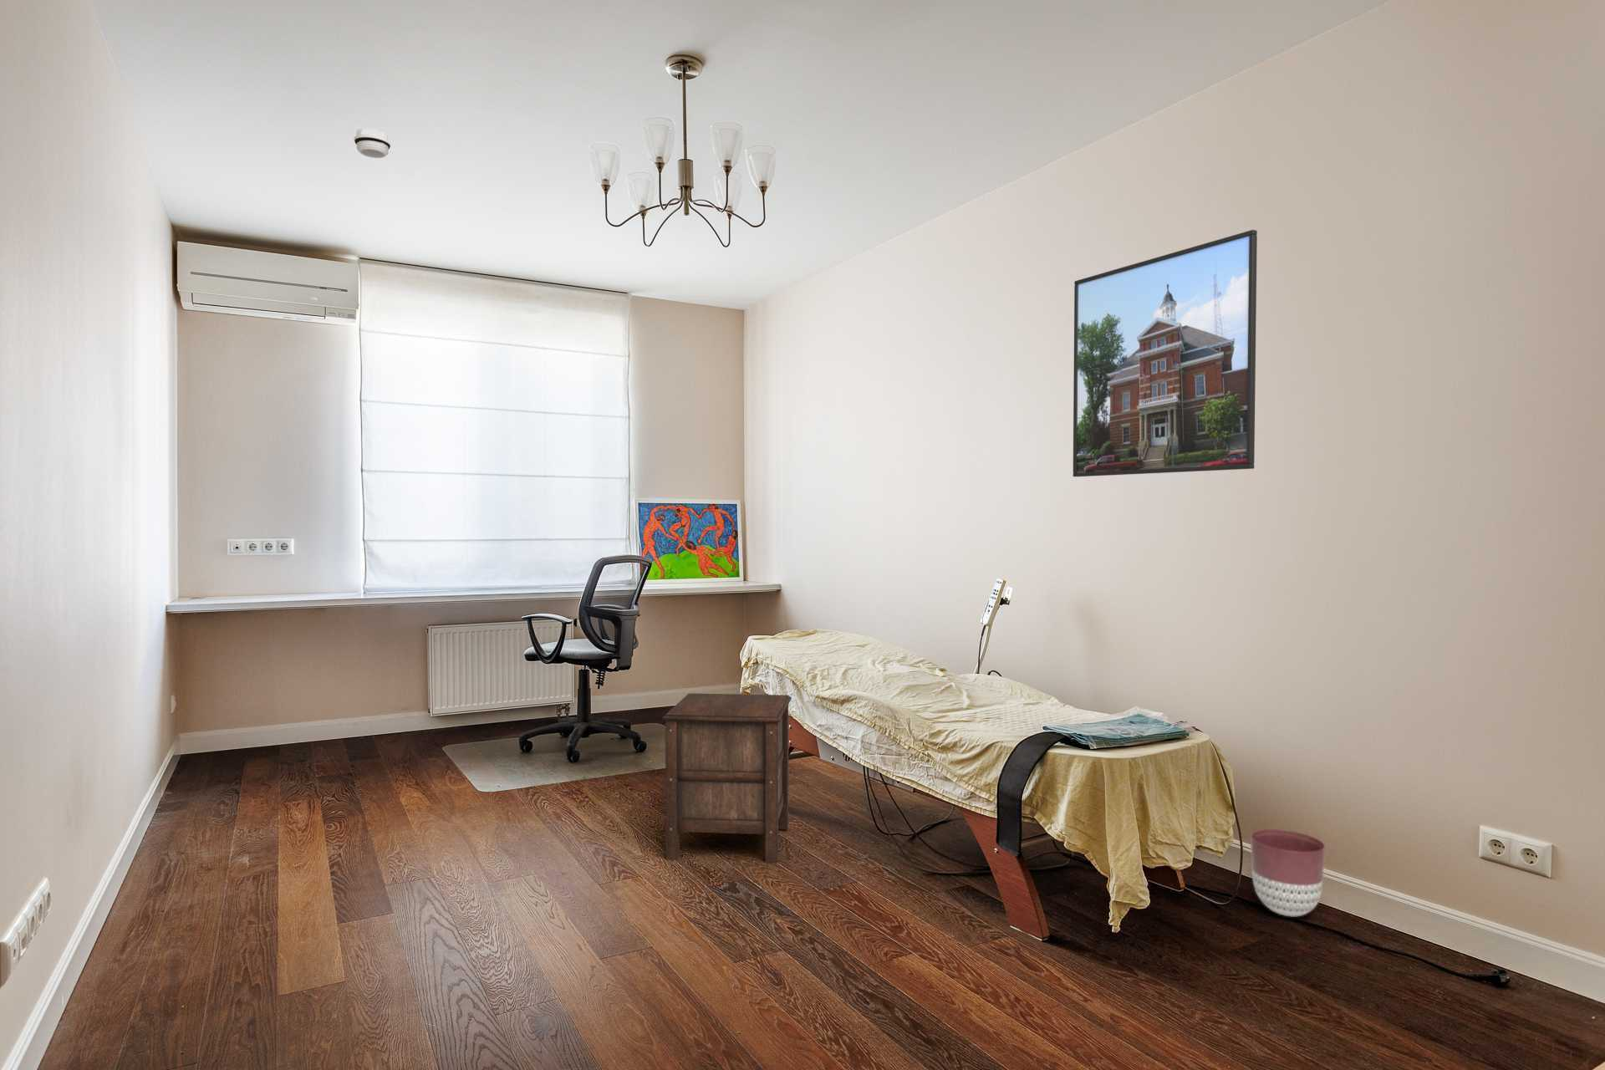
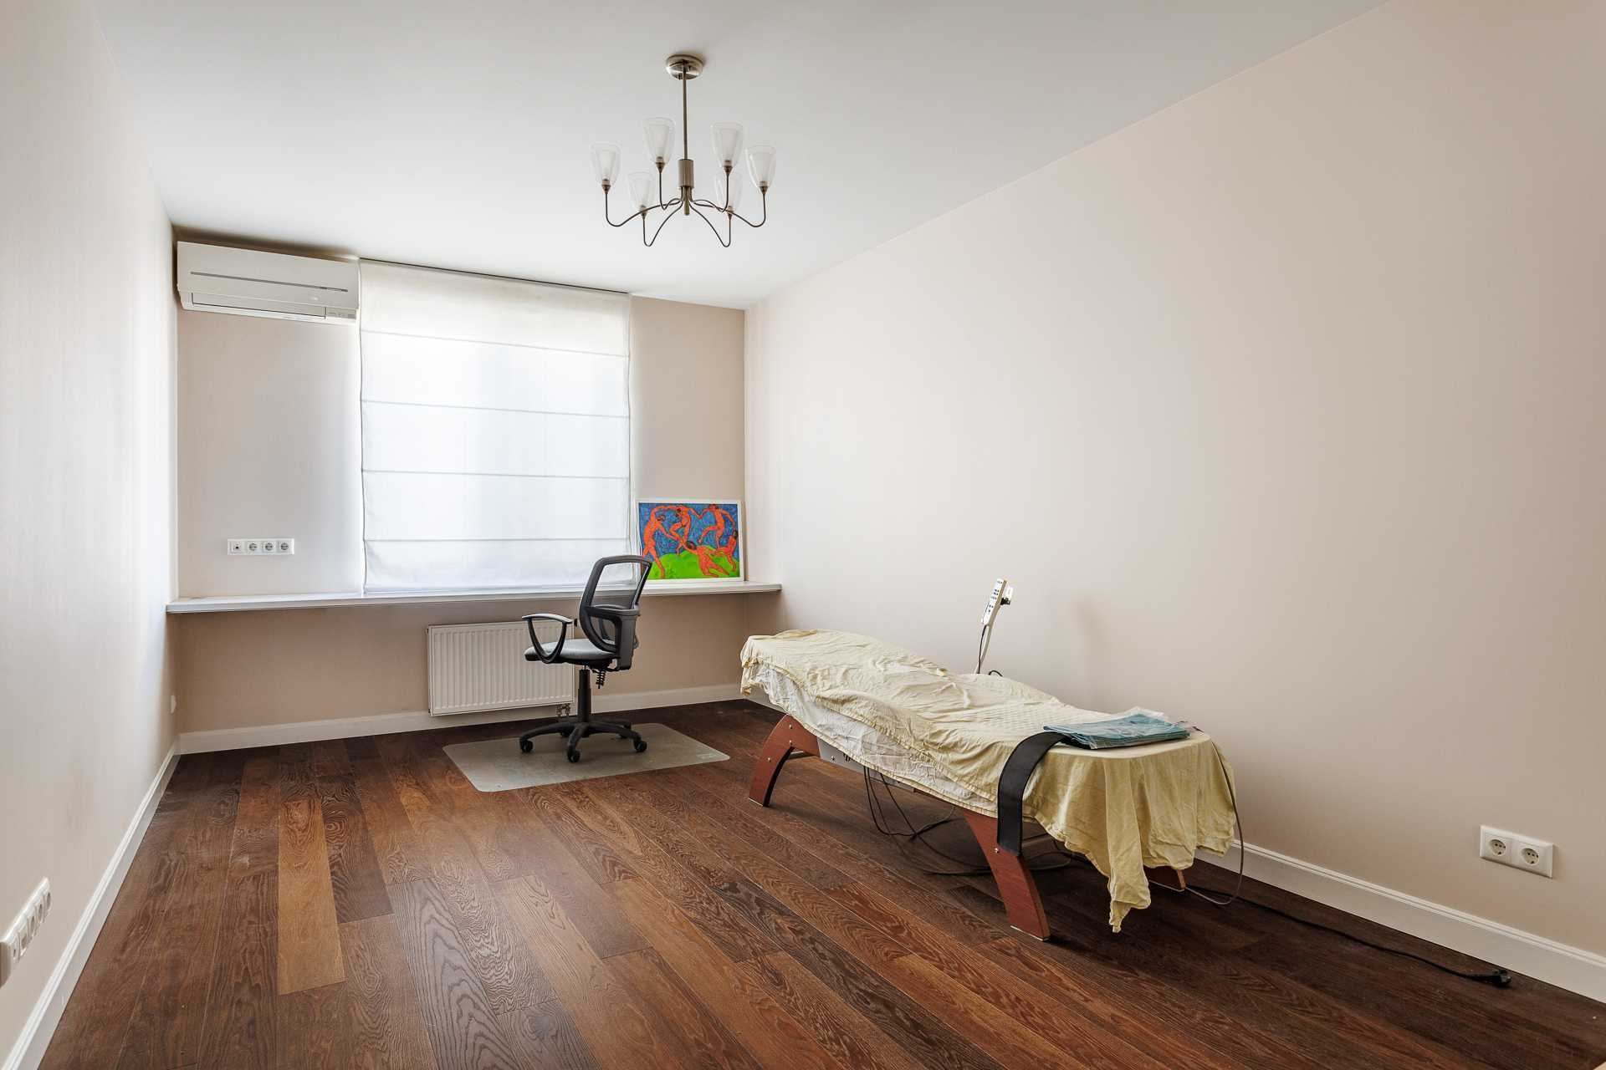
- smoke detector (373, 143)
- planter (1286, 877)
- nightstand (730, 774)
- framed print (1155, 365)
